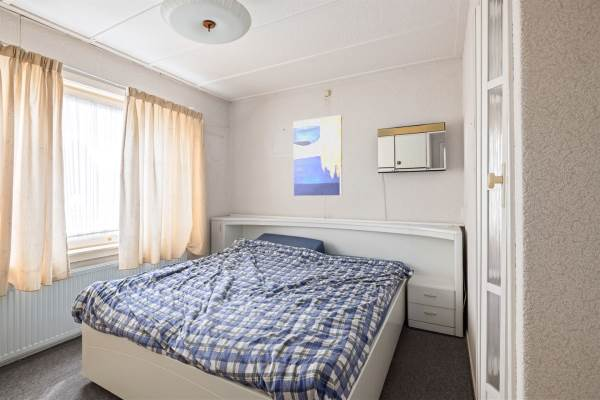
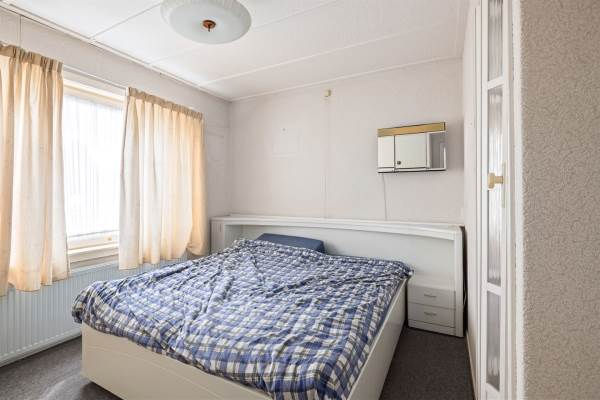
- wall art (317, 157)
